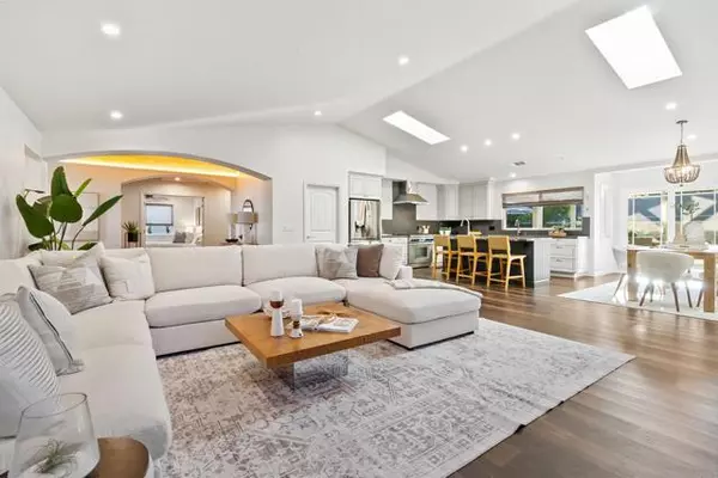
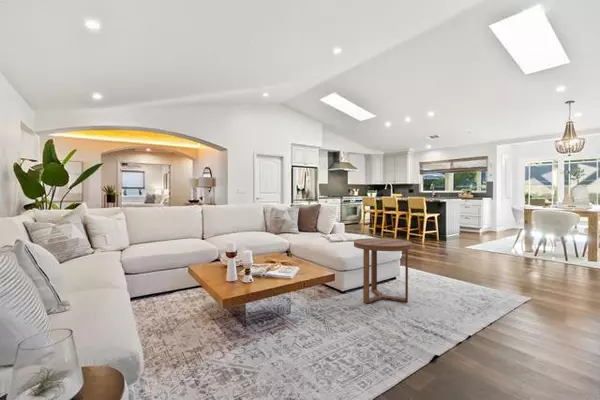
+ side table (376, 269)
